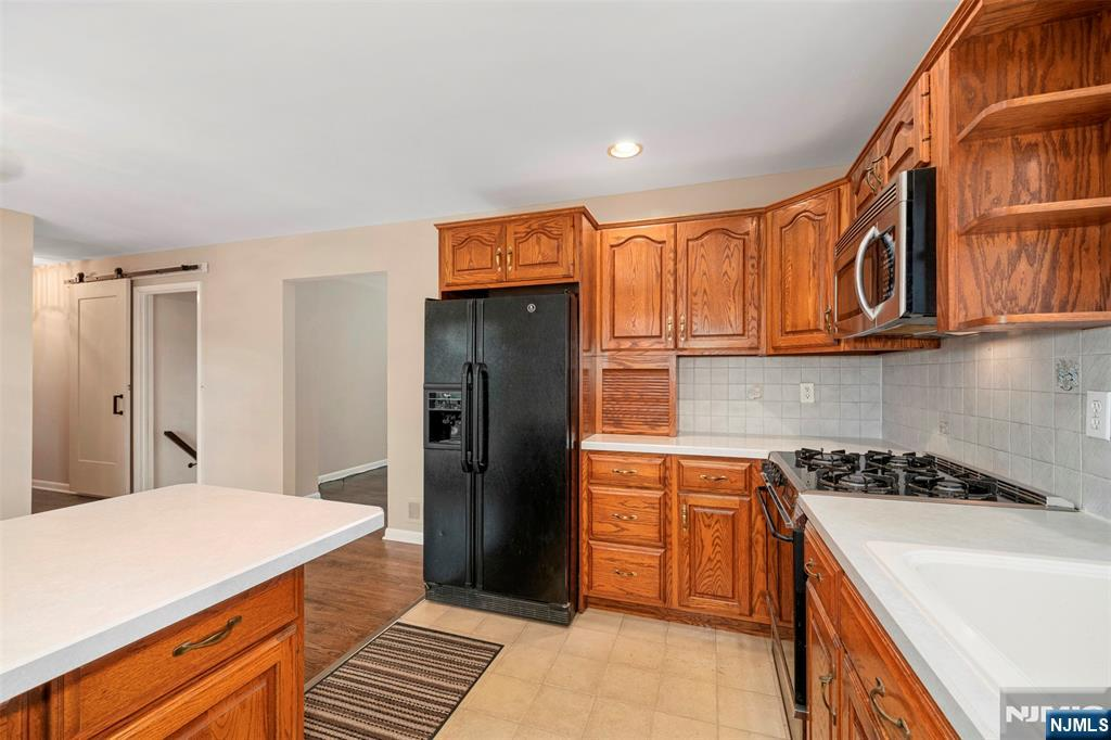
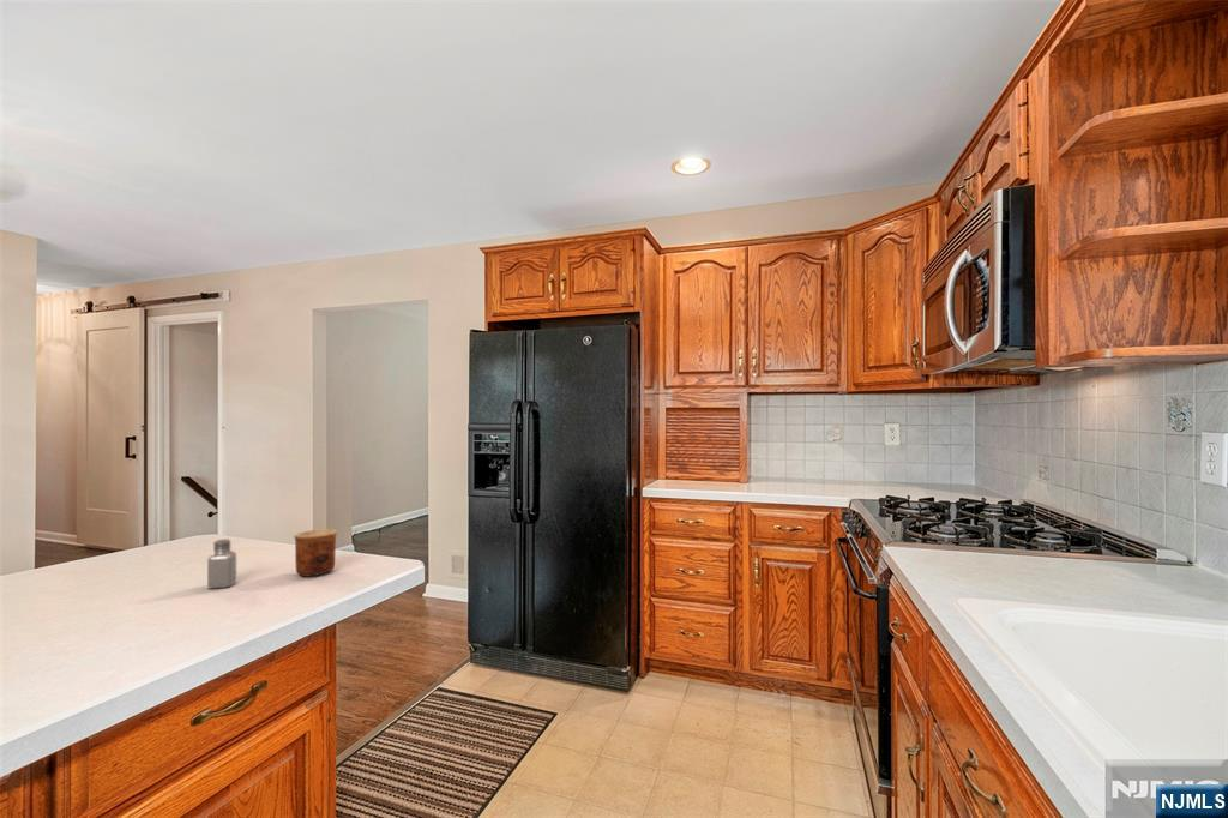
+ cup (315, 552)
+ saltshaker (222, 563)
